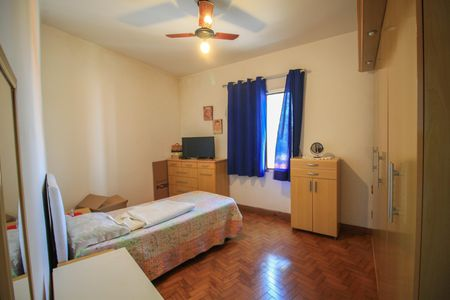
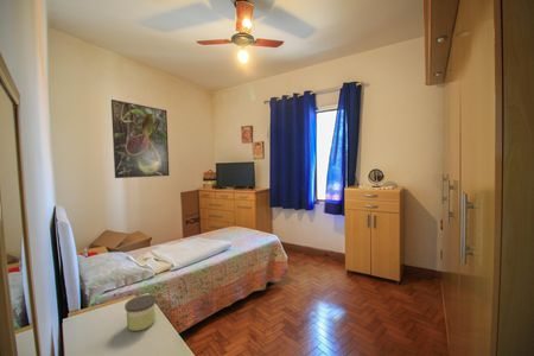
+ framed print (142, 141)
+ candle (141, 312)
